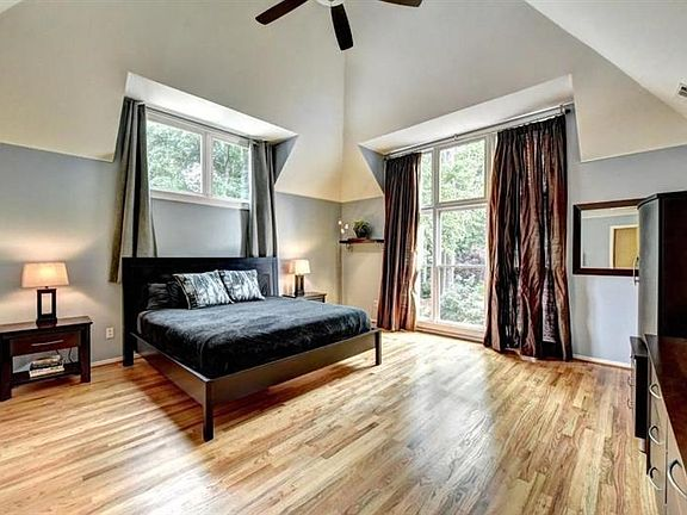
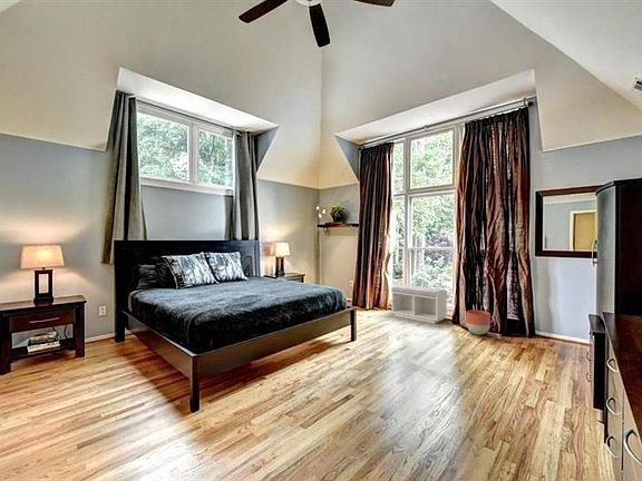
+ planter (477, 323)
+ bench (418, 302)
